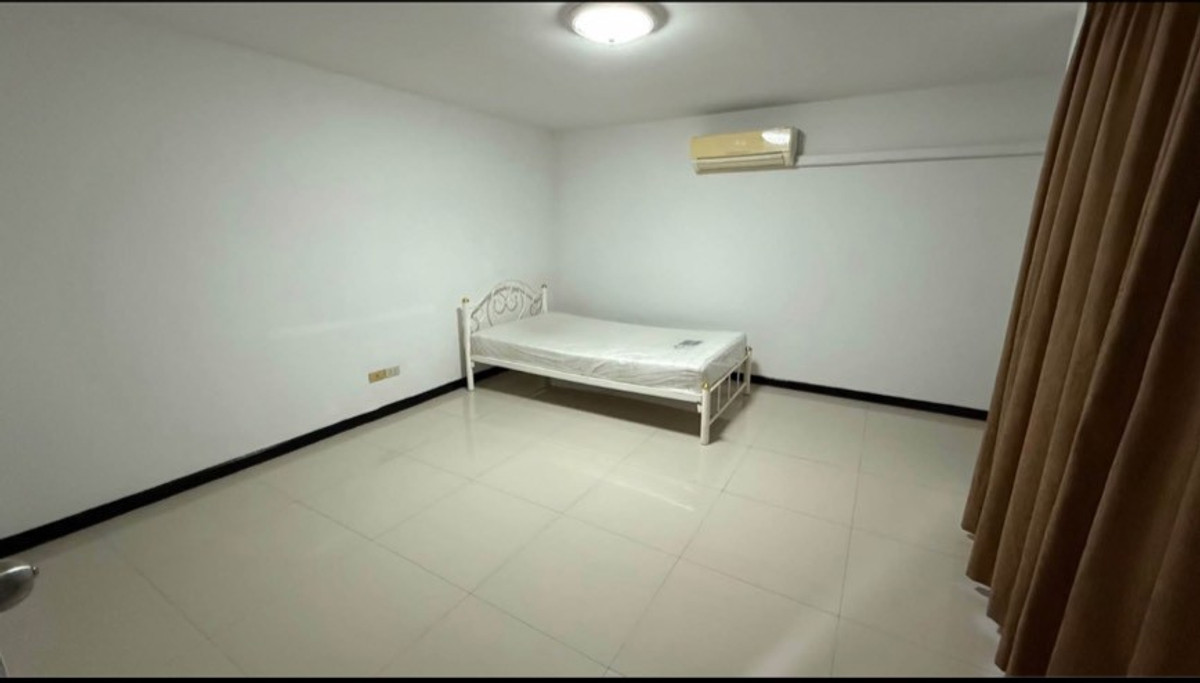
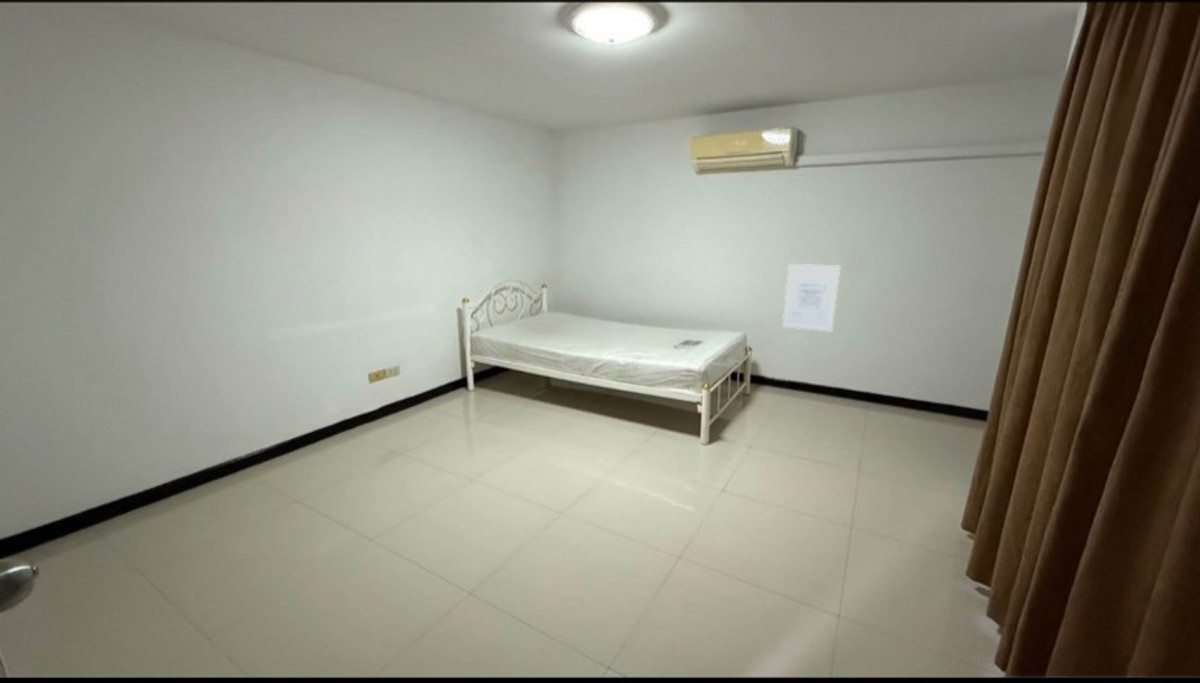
+ wall art (810, 297)
